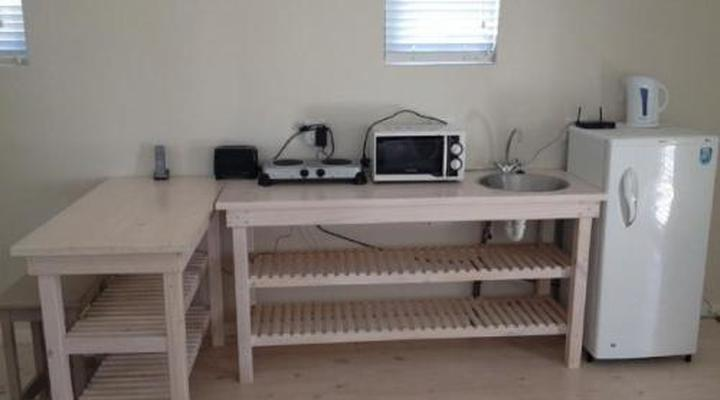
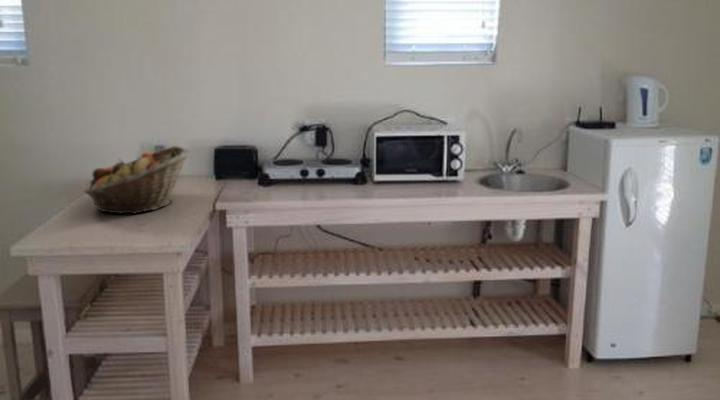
+ fruit basket (138, 177)
